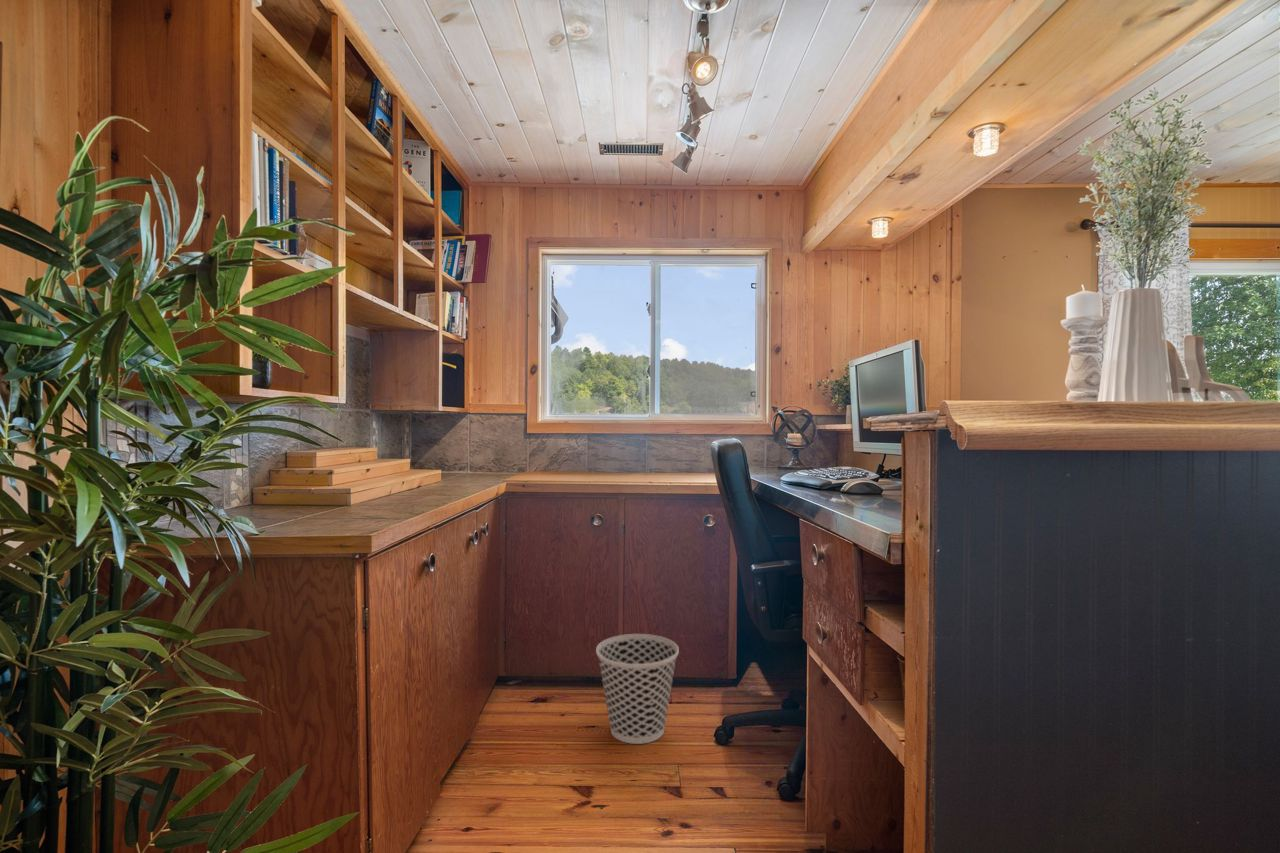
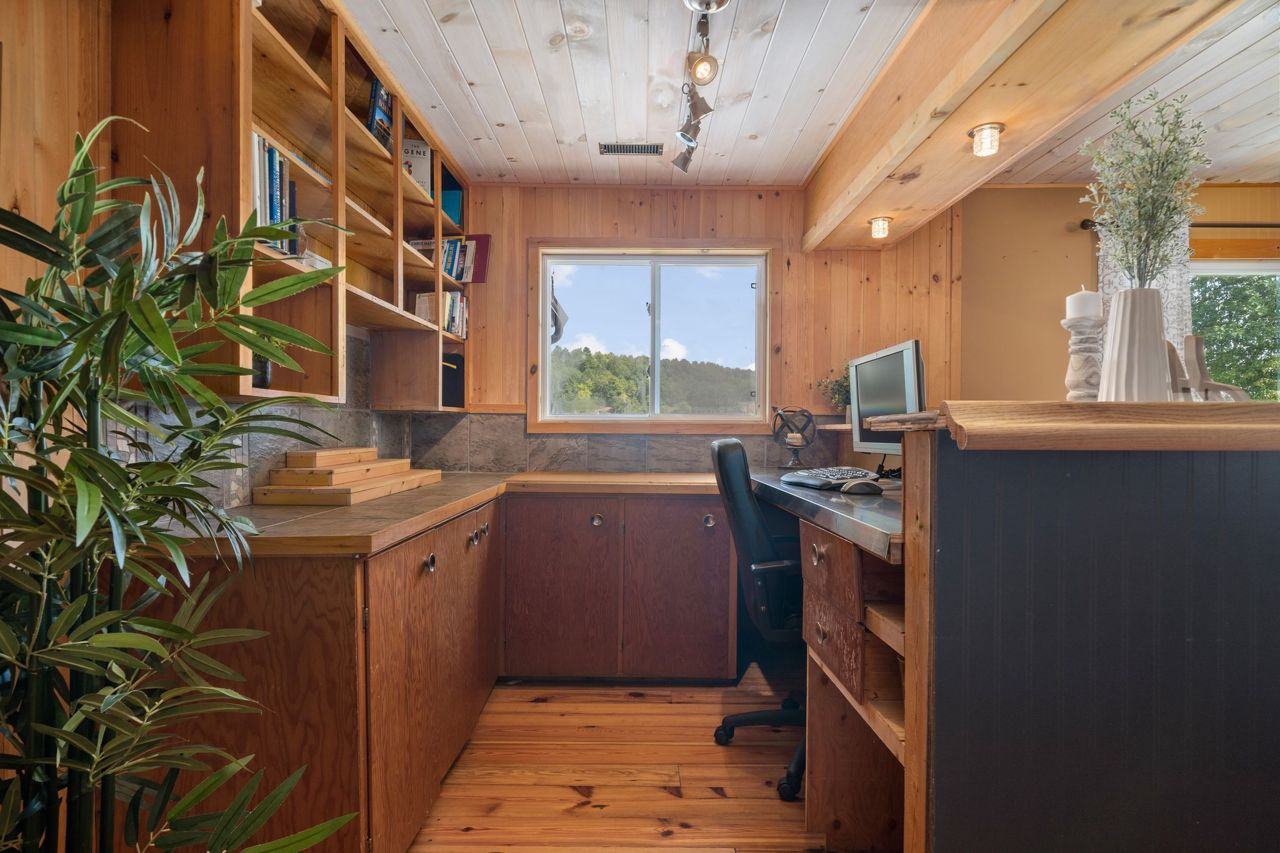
- wastebasket (637, 688)
